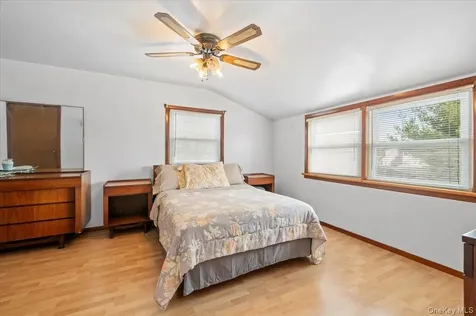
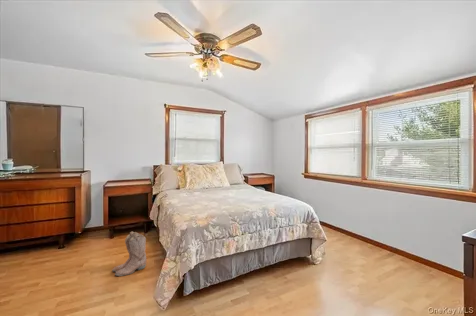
+ boots (129, 251)
